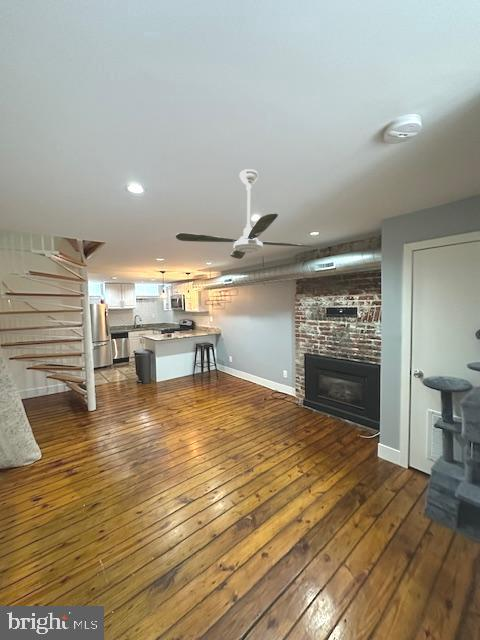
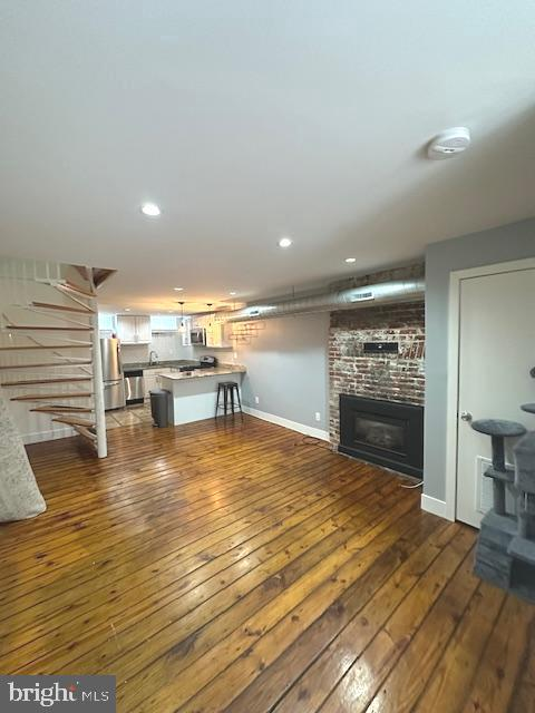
- ceiling fan (247, 211)
